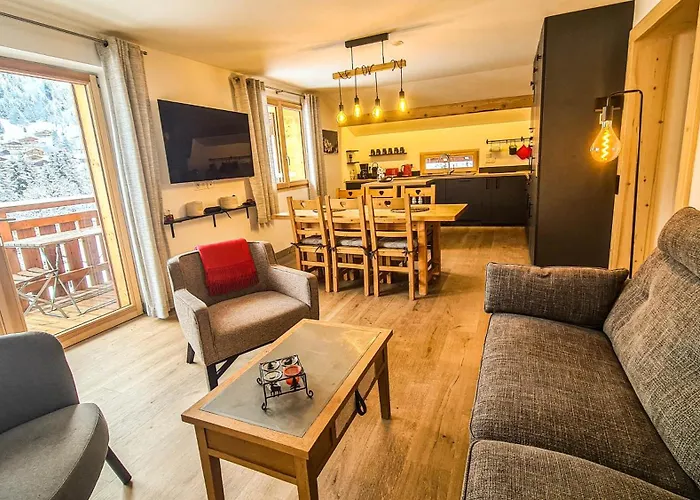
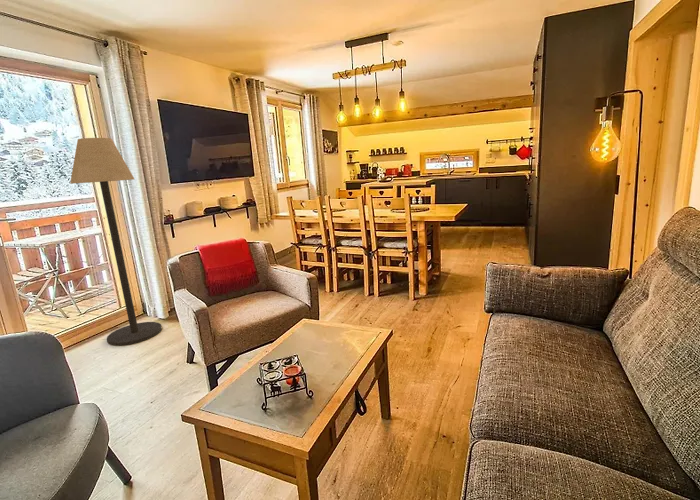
+ floor lamp (116, 242)
